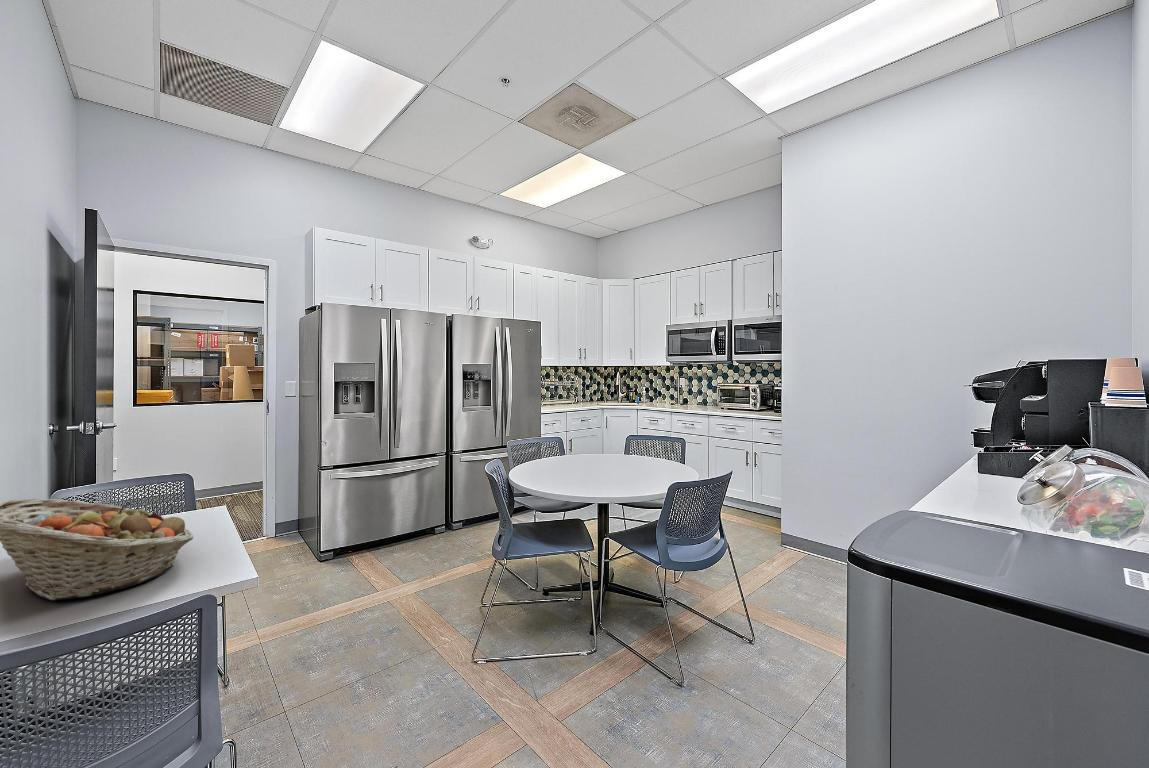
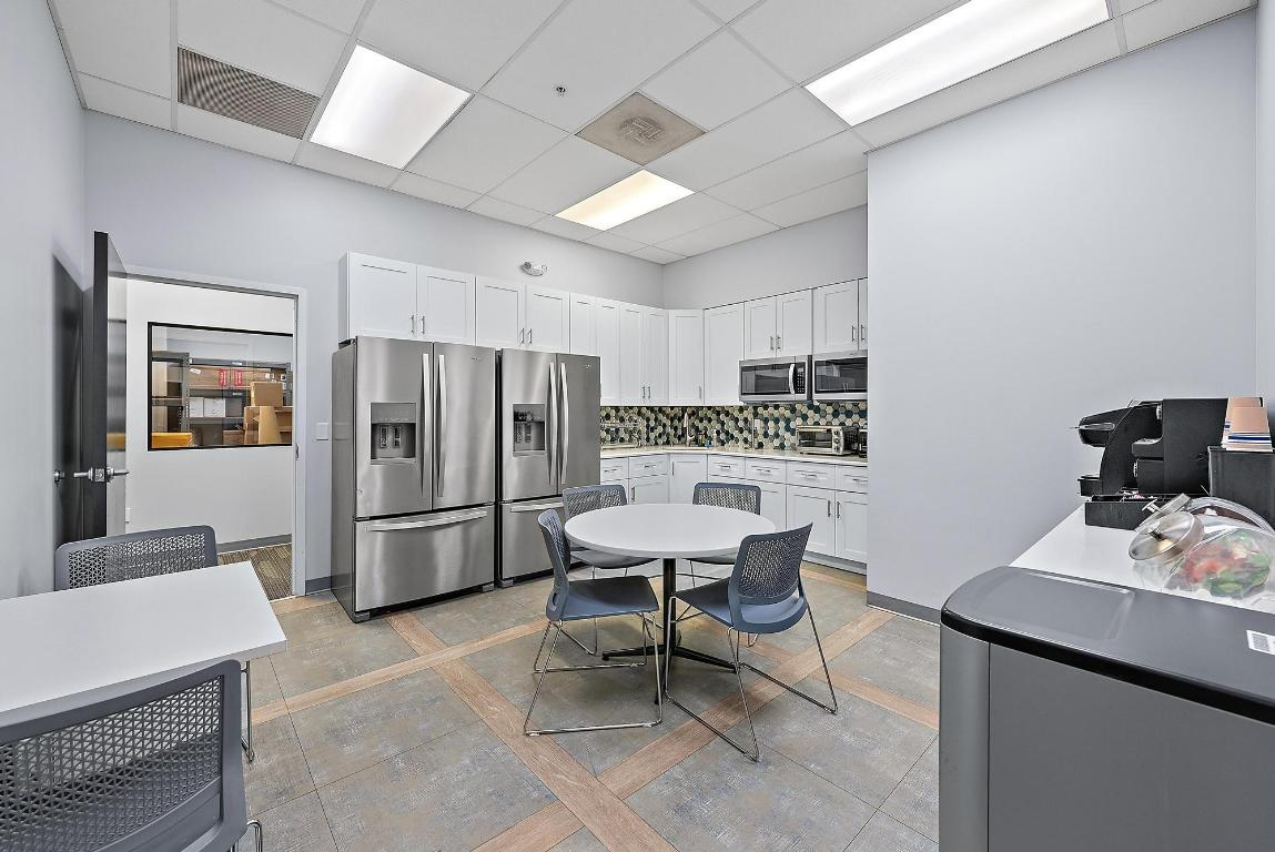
- fruit basket (95, 536)
